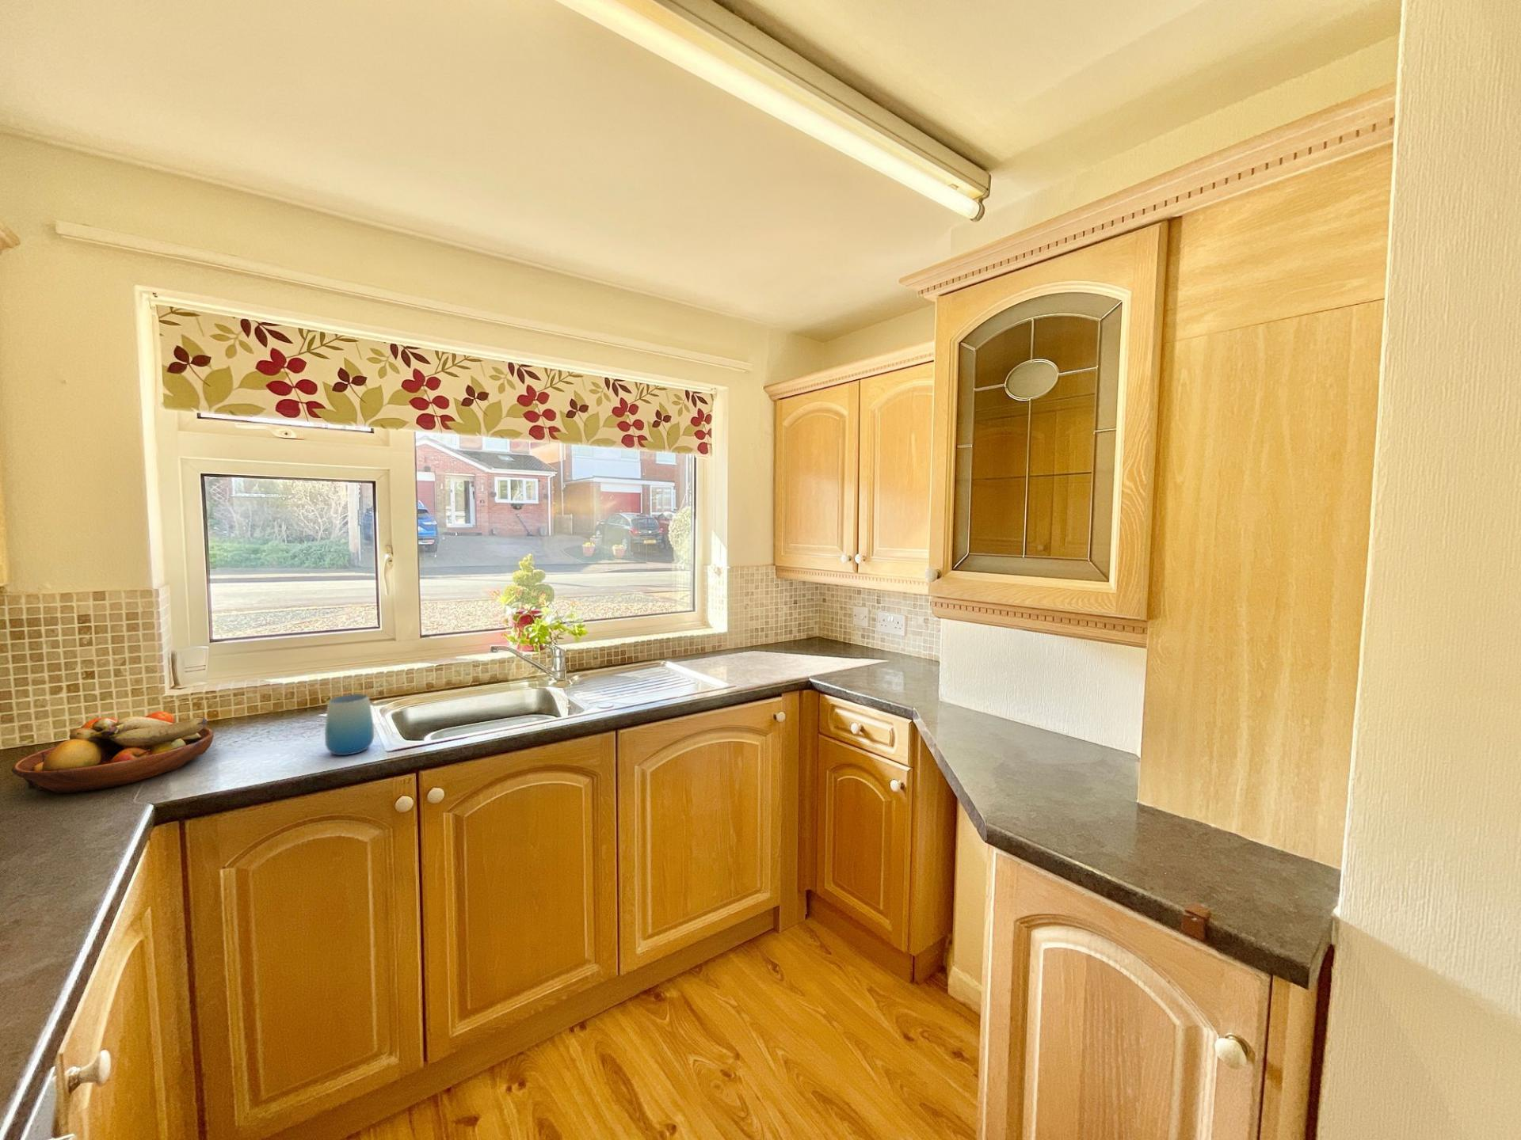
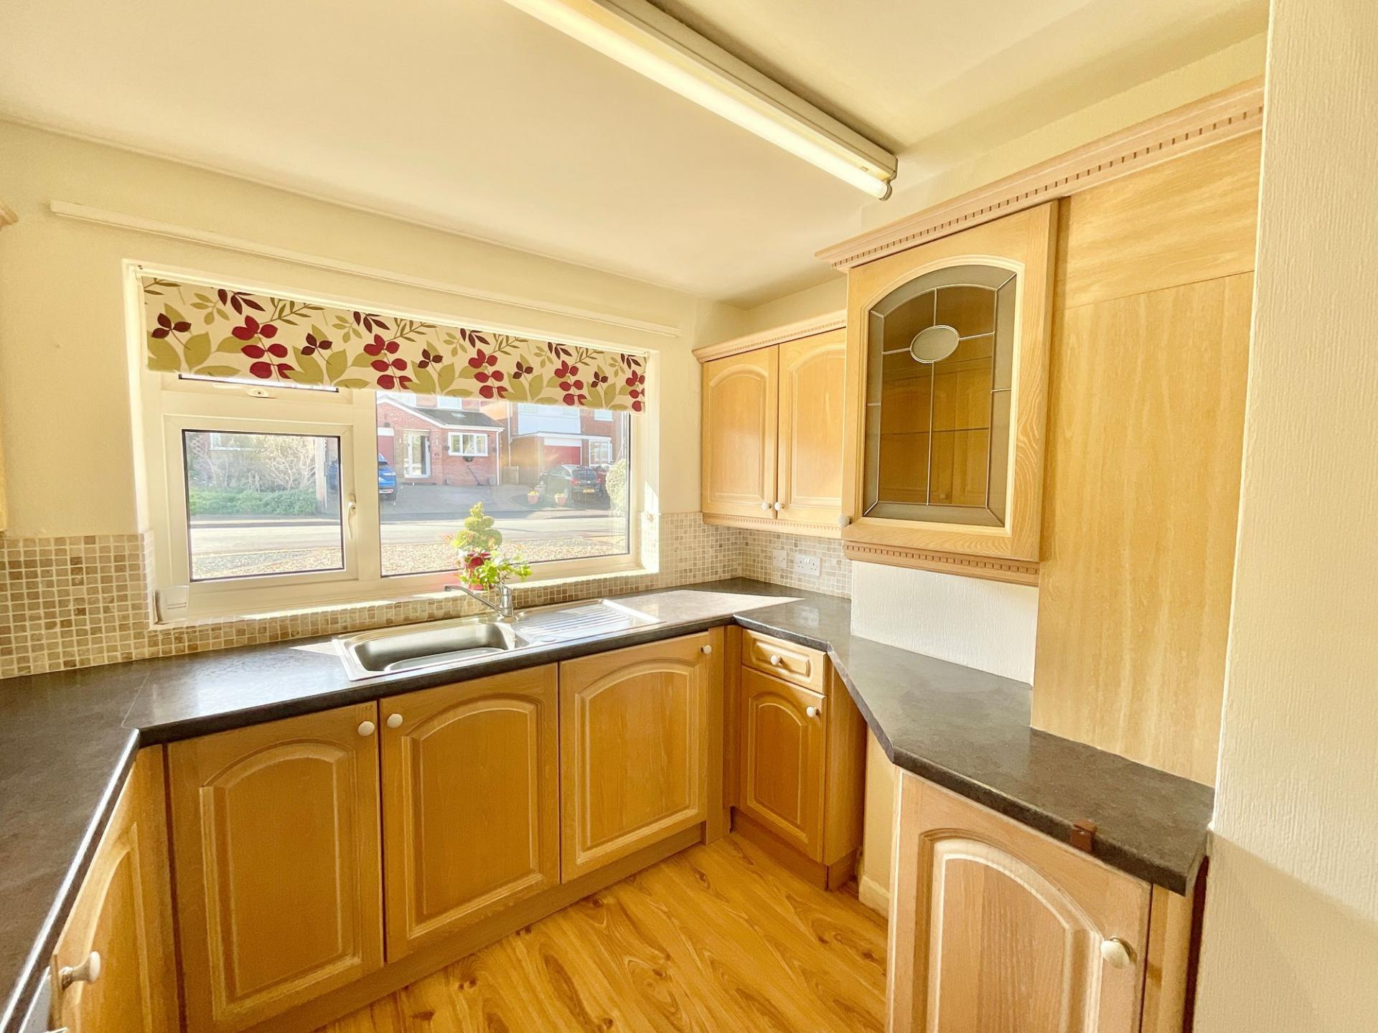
- fruit bowl (123, 740)
- cup (350, 723)
